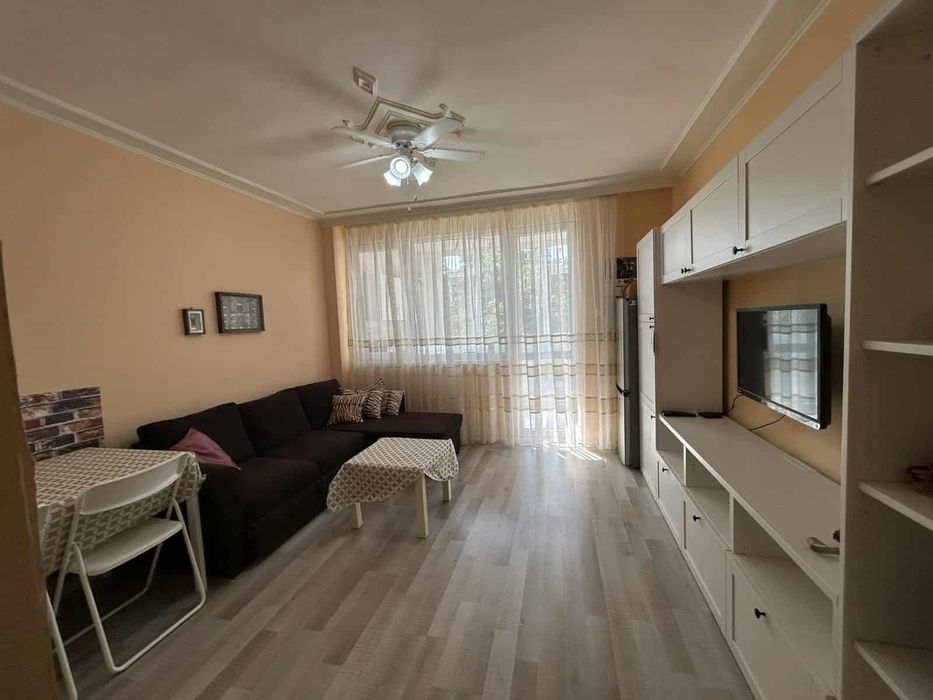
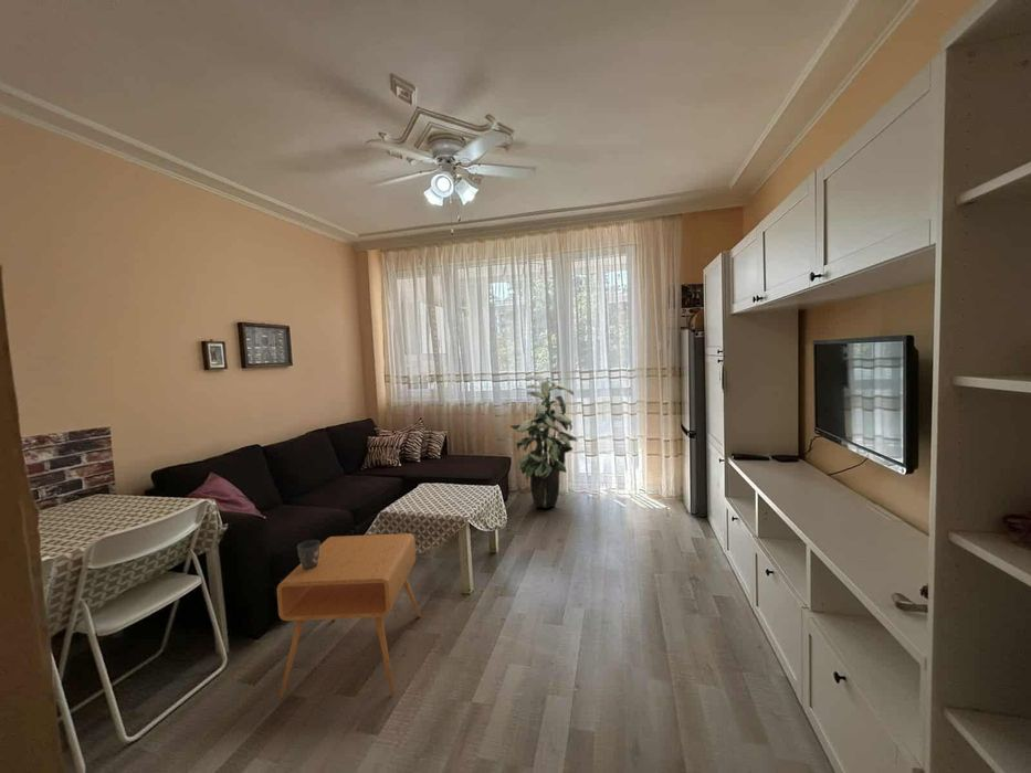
+ side table (356, 603)
+ mug (307, 555)
+ indoor plant (543, 440)
